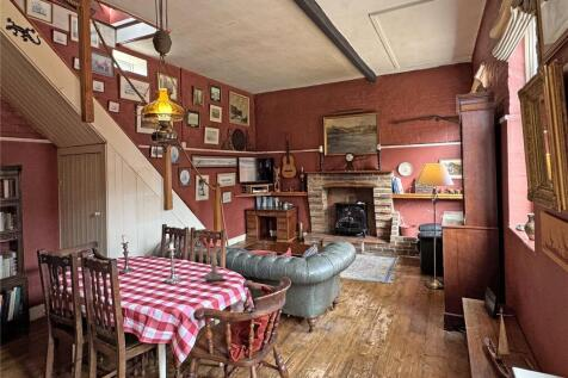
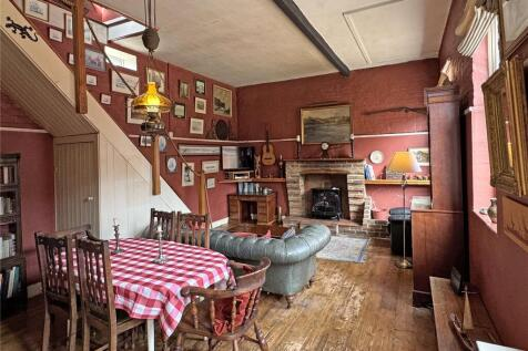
- candle (214, 265)
